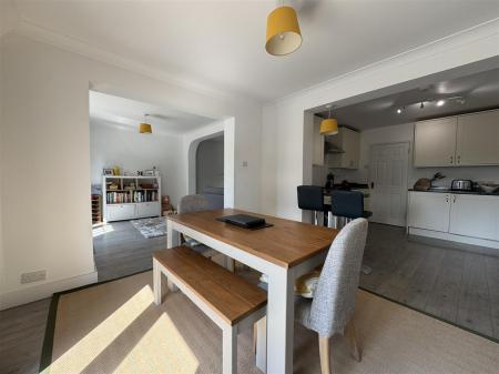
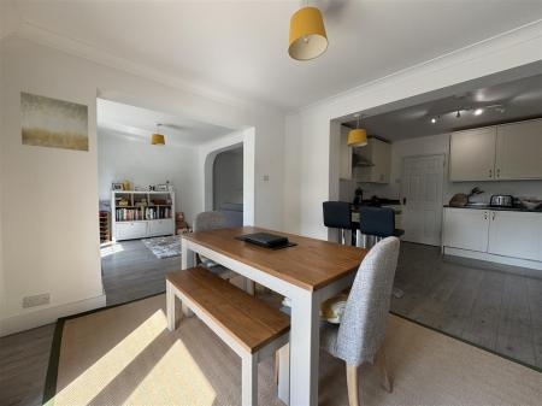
+ wall art (57, 123)
